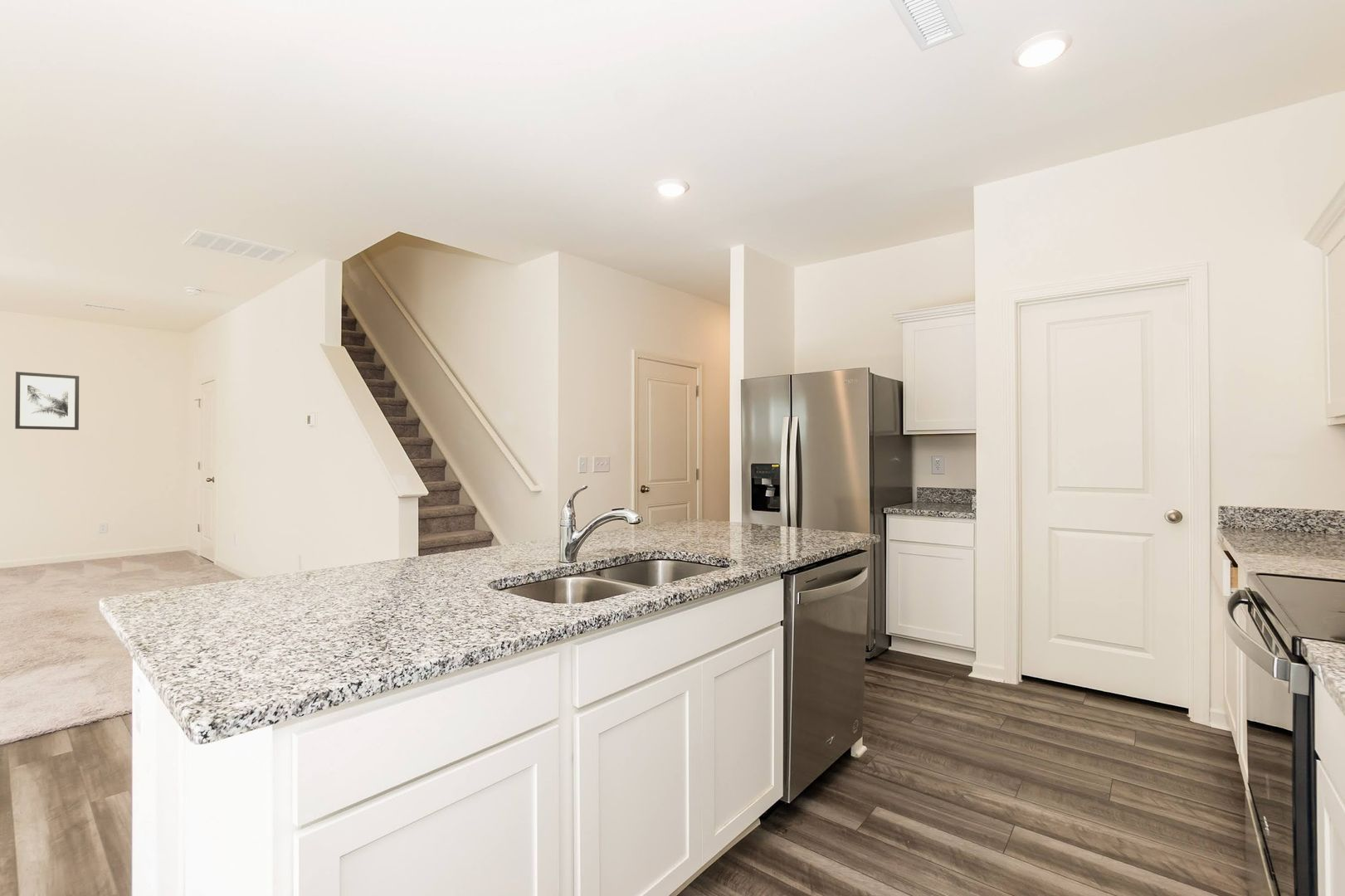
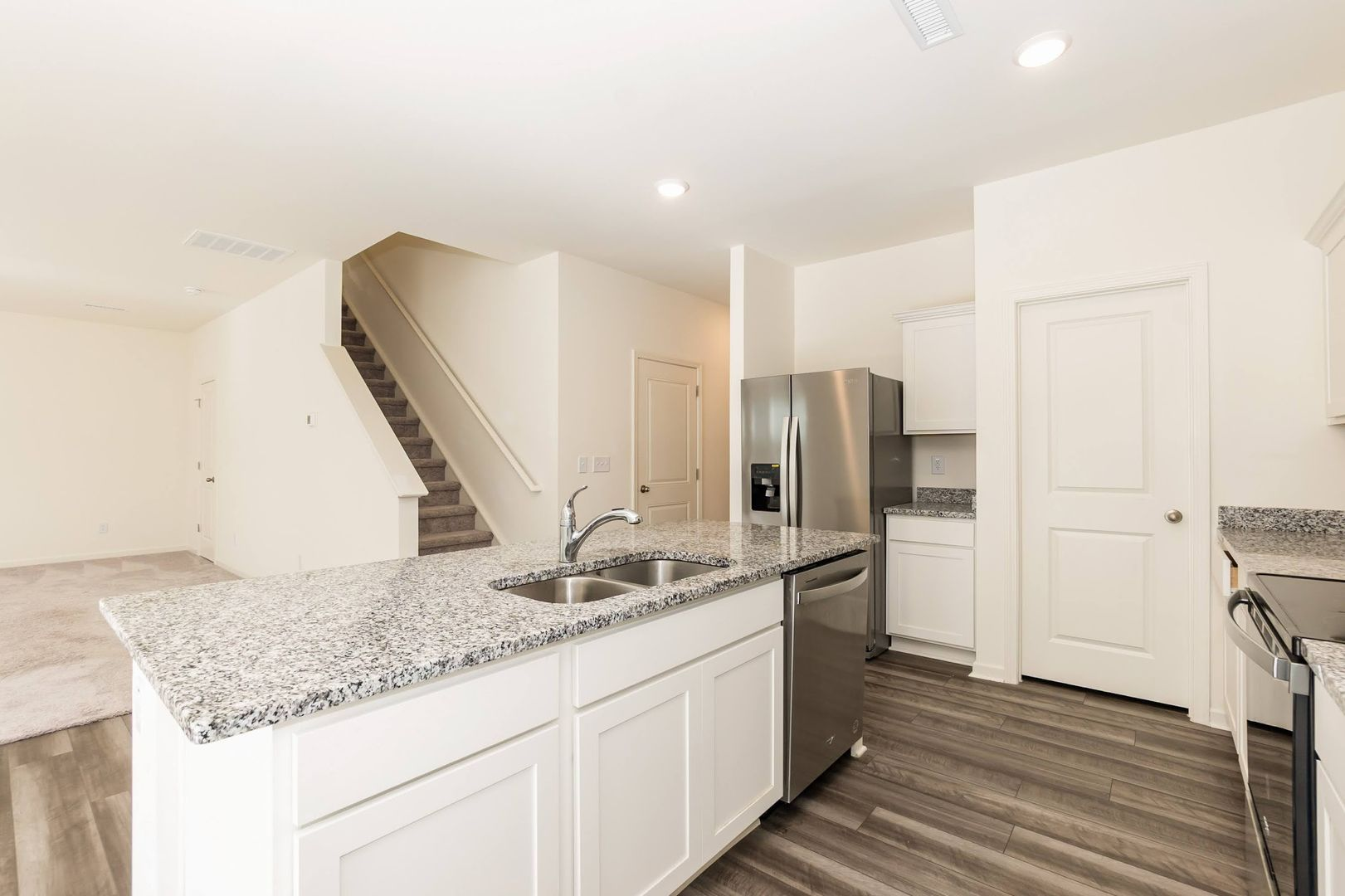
- wall art (47, 402)
